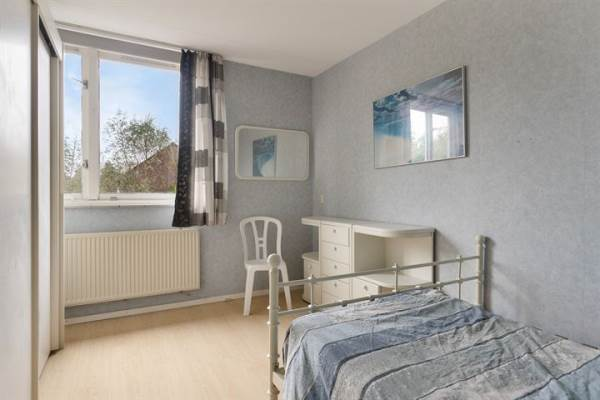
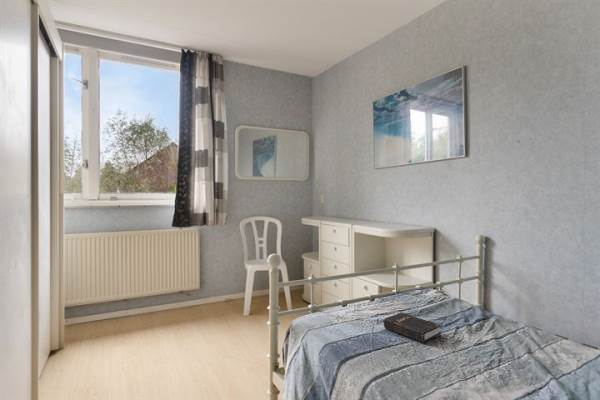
+ hardback book (411, 326)
